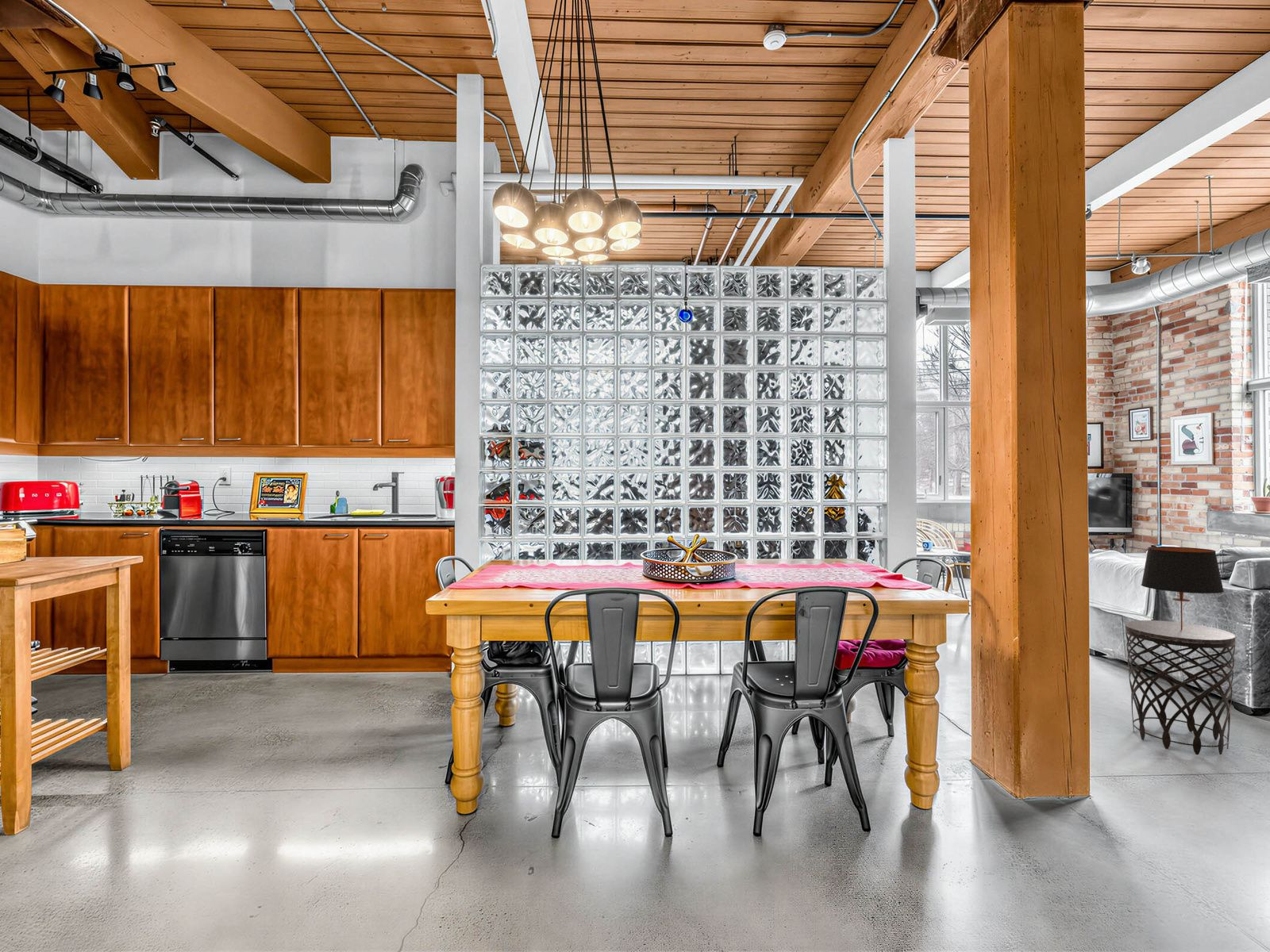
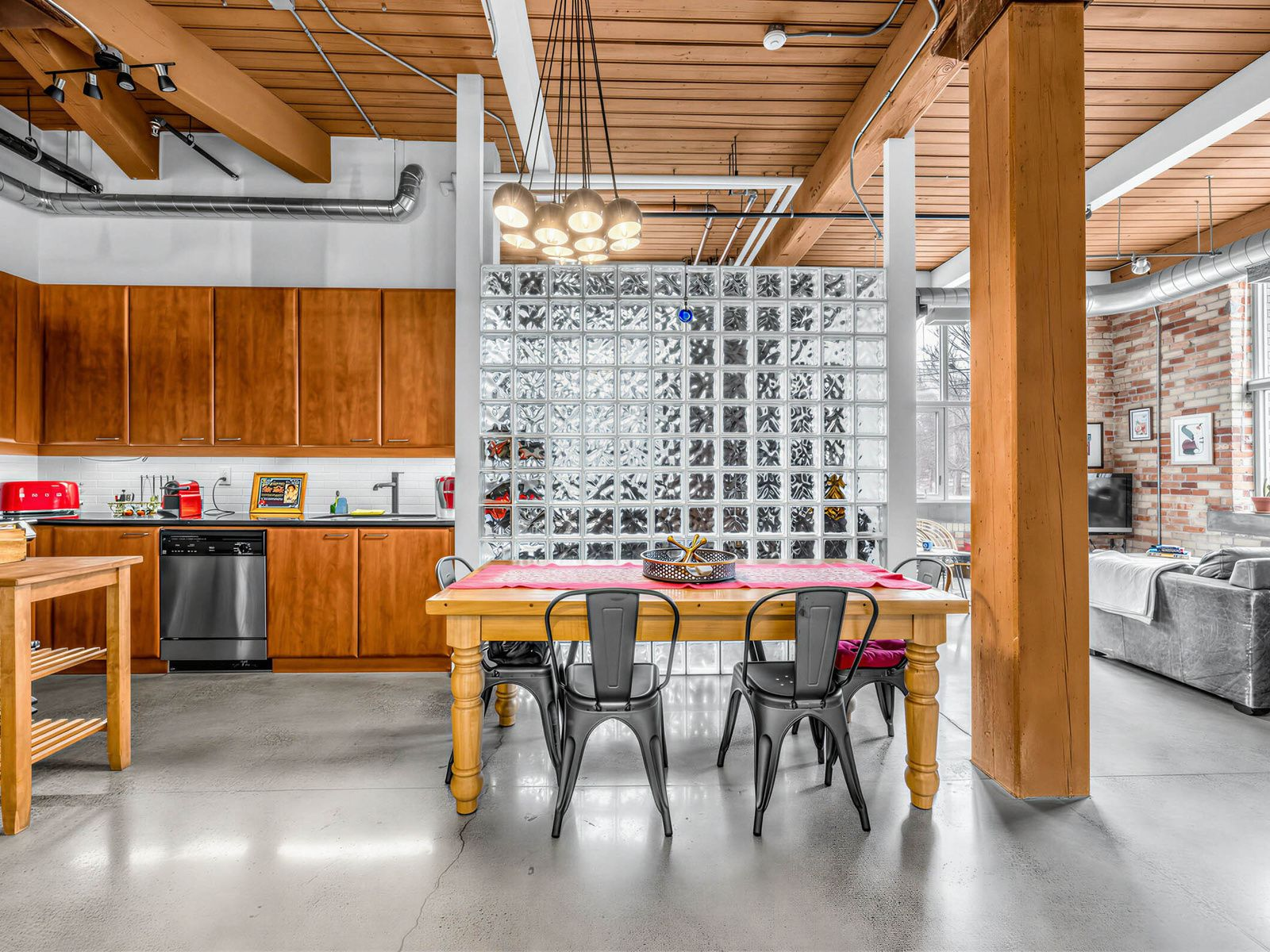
- side table (1178, 685)
- table lamp (1181, 589)
